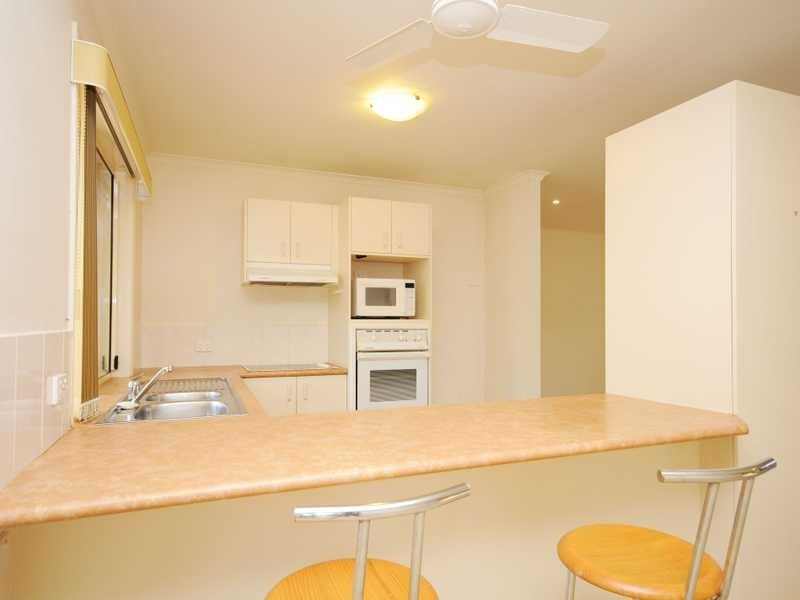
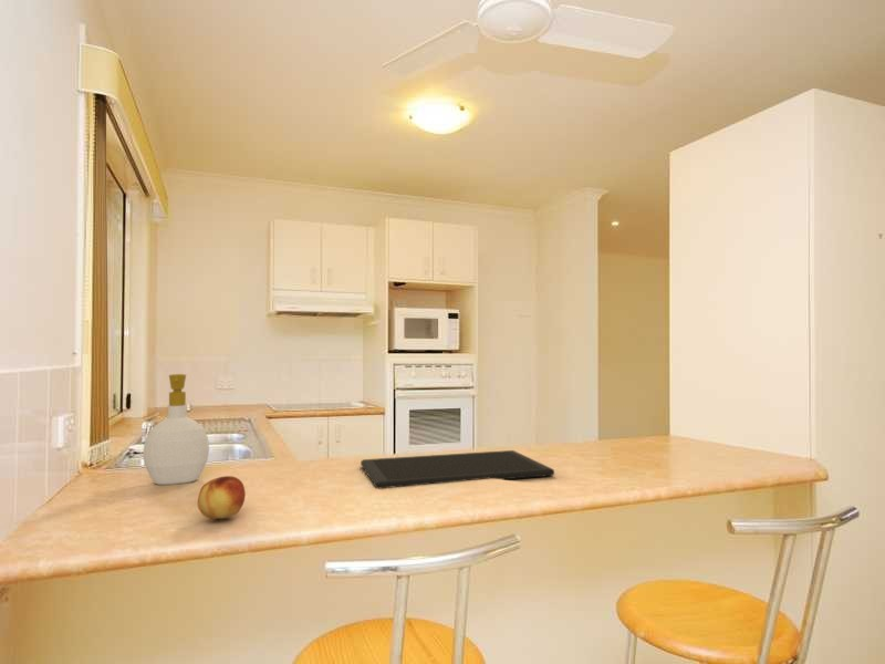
+ cutting board (454, 467)
+ soap bottle (176, 428)
+ fruit (221, 497)
